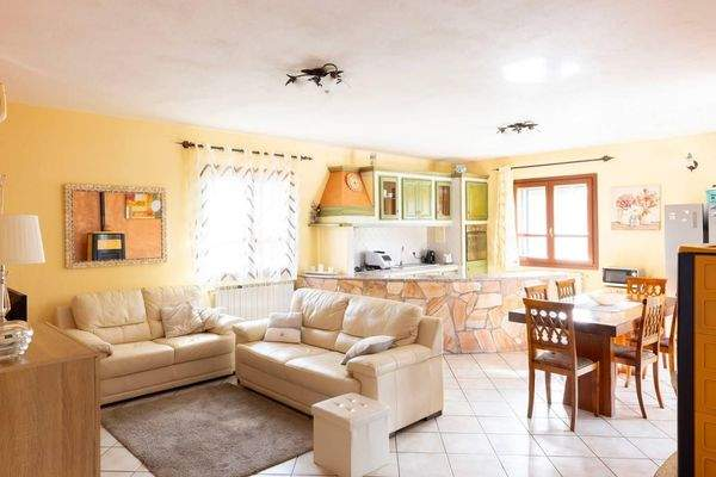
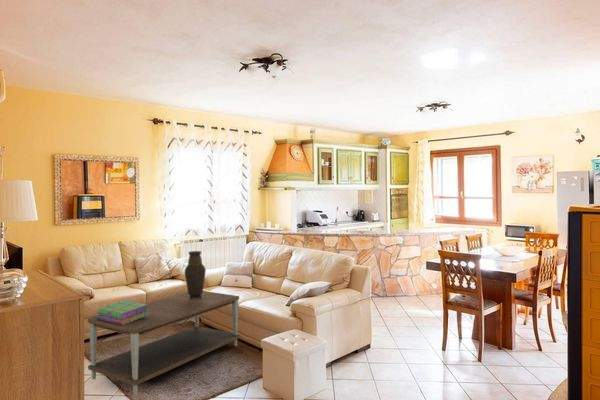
+ coffee table (171, 335)
+ vase (195, 274)
+ stack of books (123, 312)
